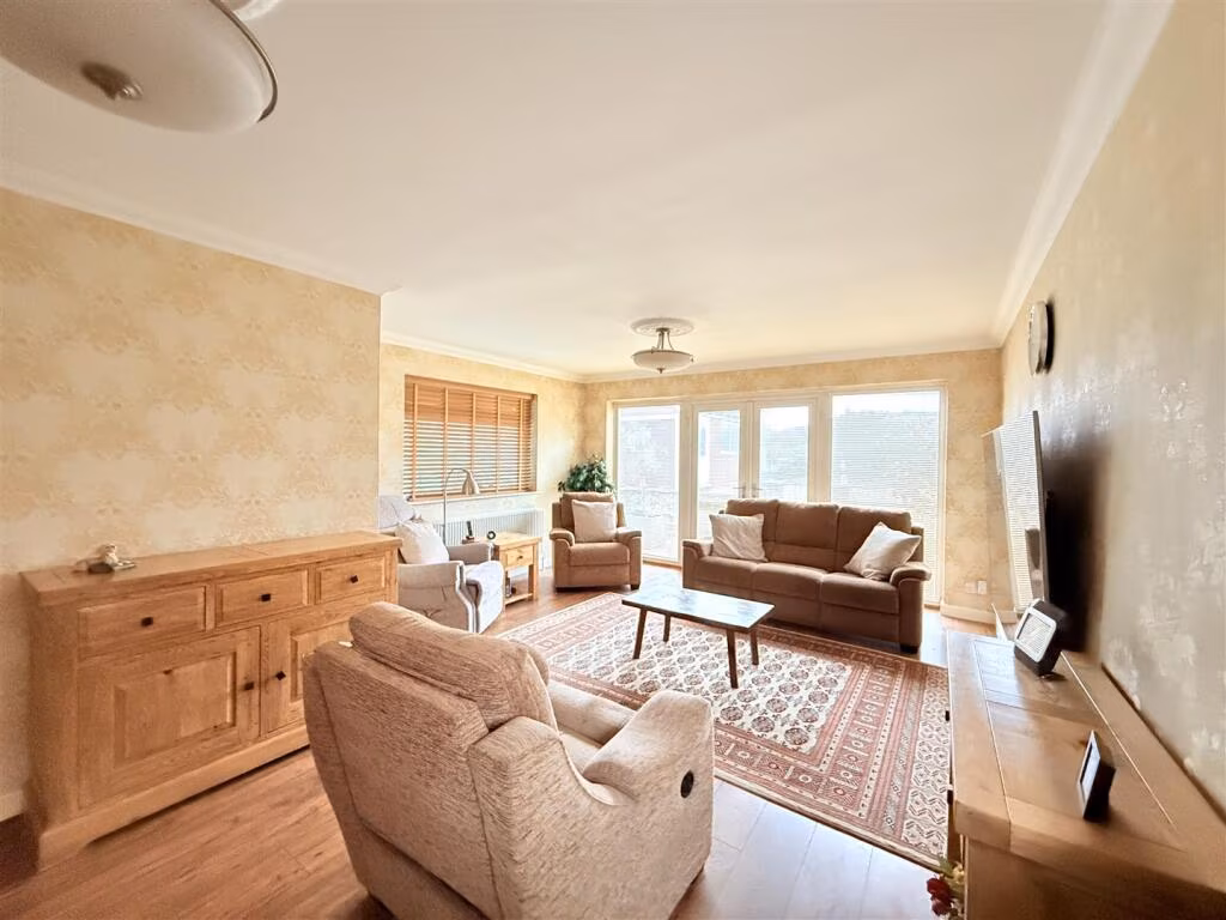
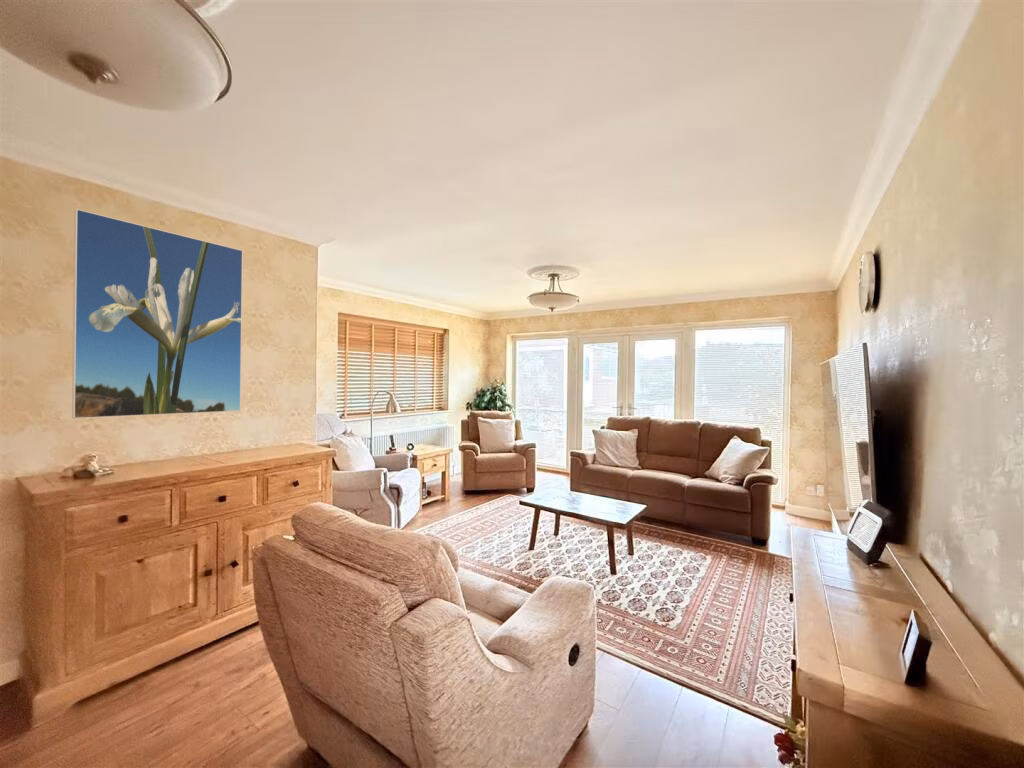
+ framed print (168, 323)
